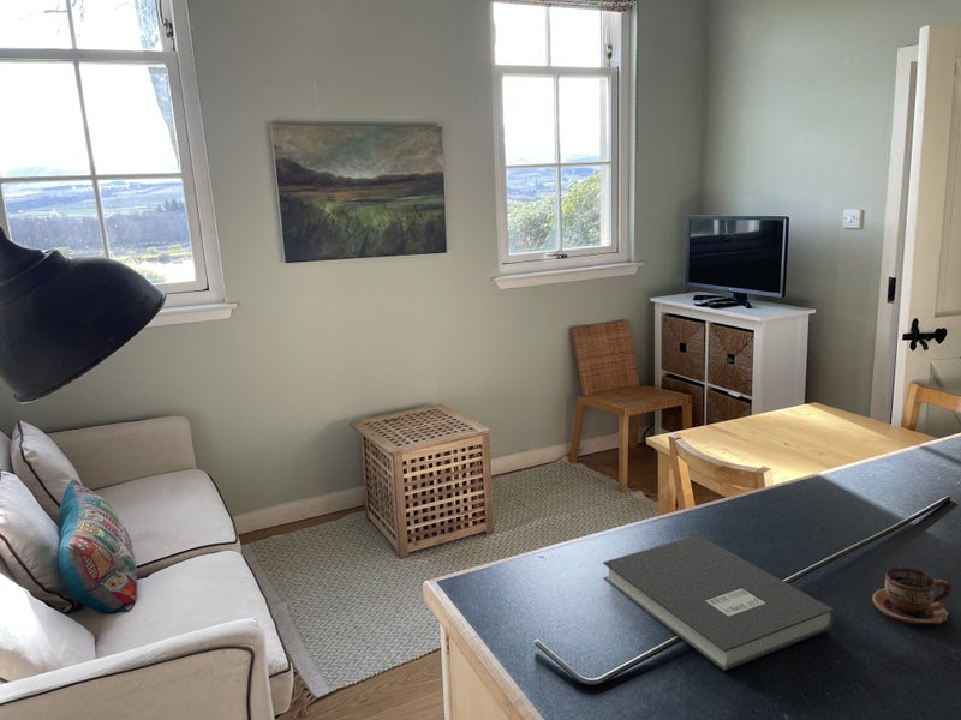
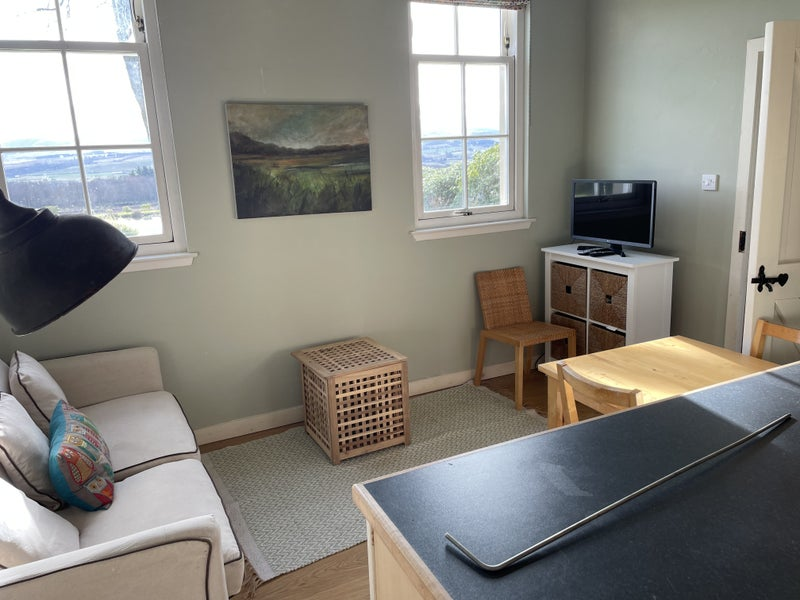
- cup (912, 593)
- book (710, 592)
